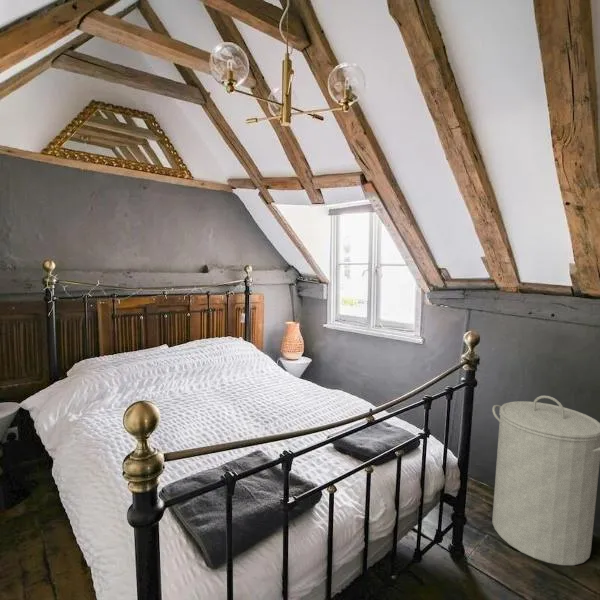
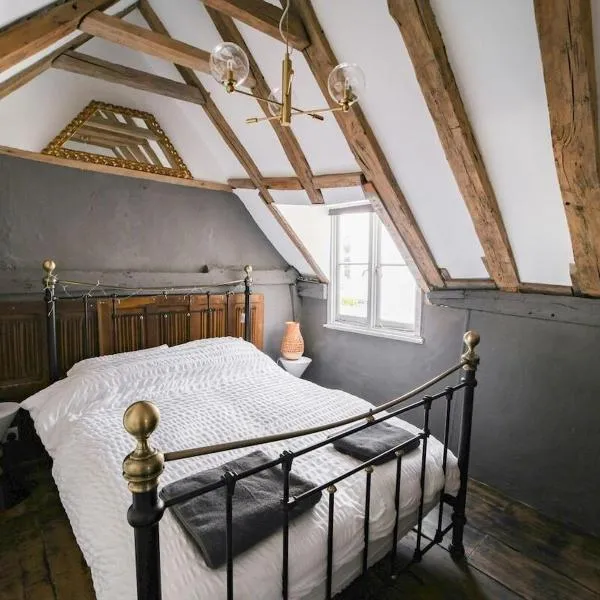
- laundry hamper (544, 467)
